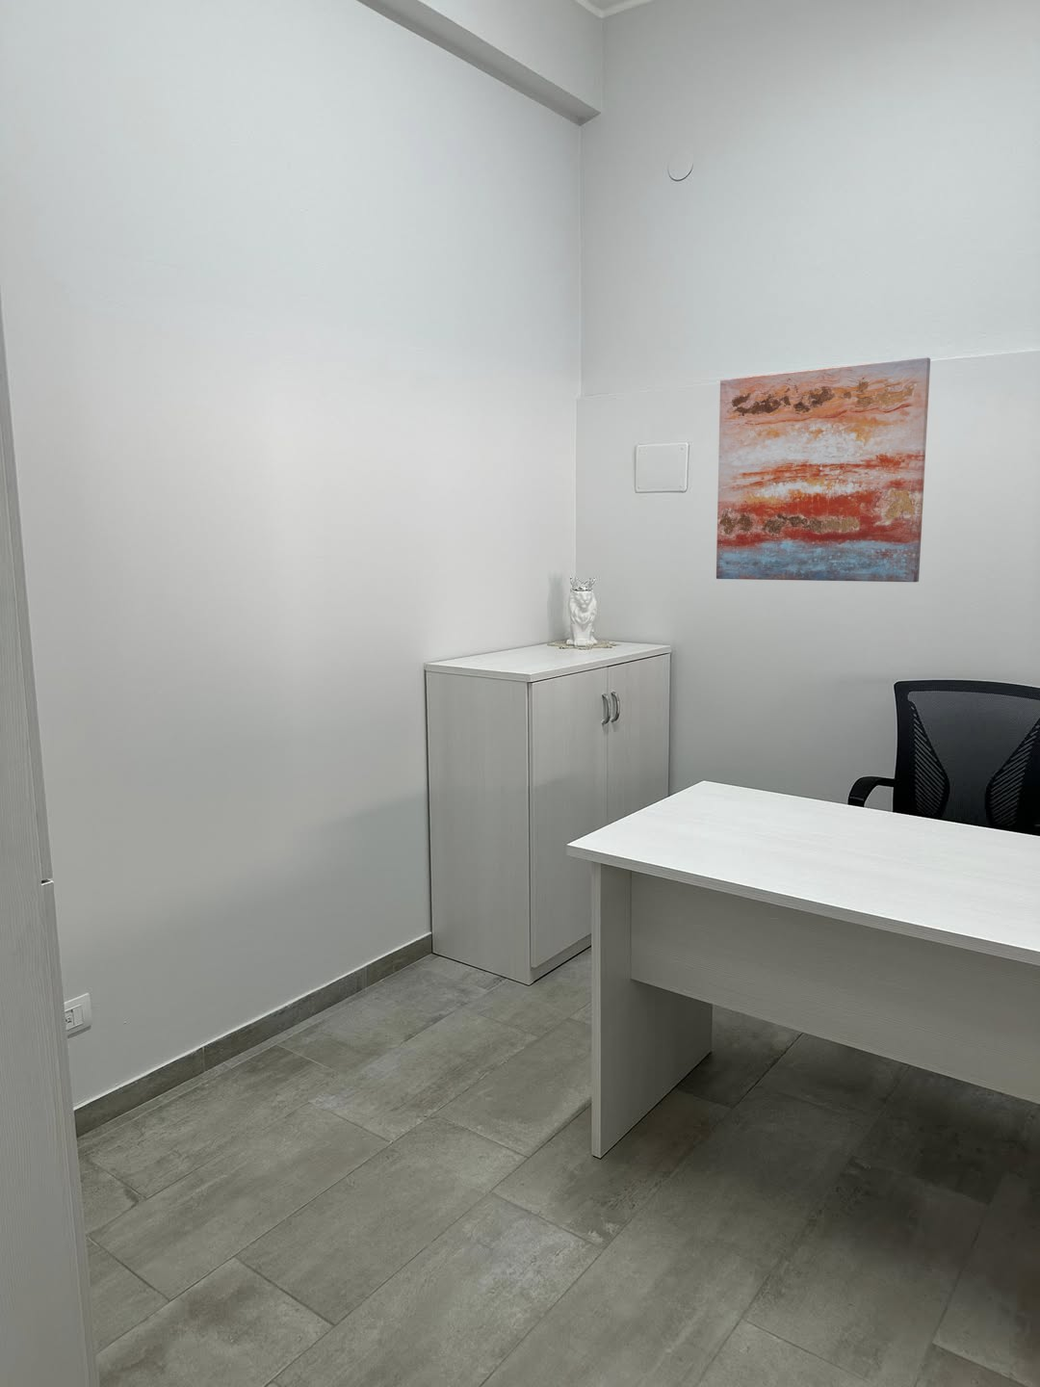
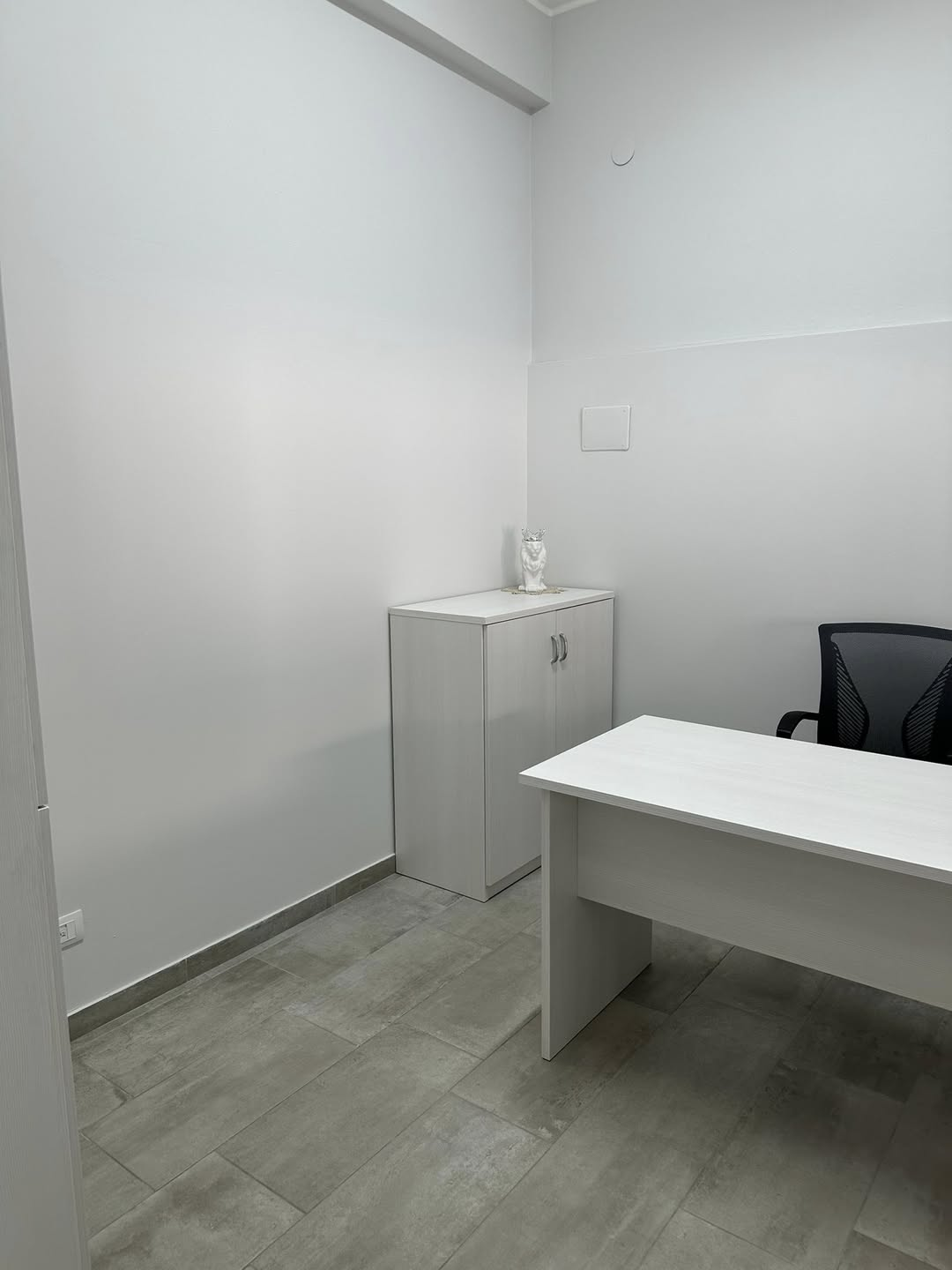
- wall art (815, 476)
